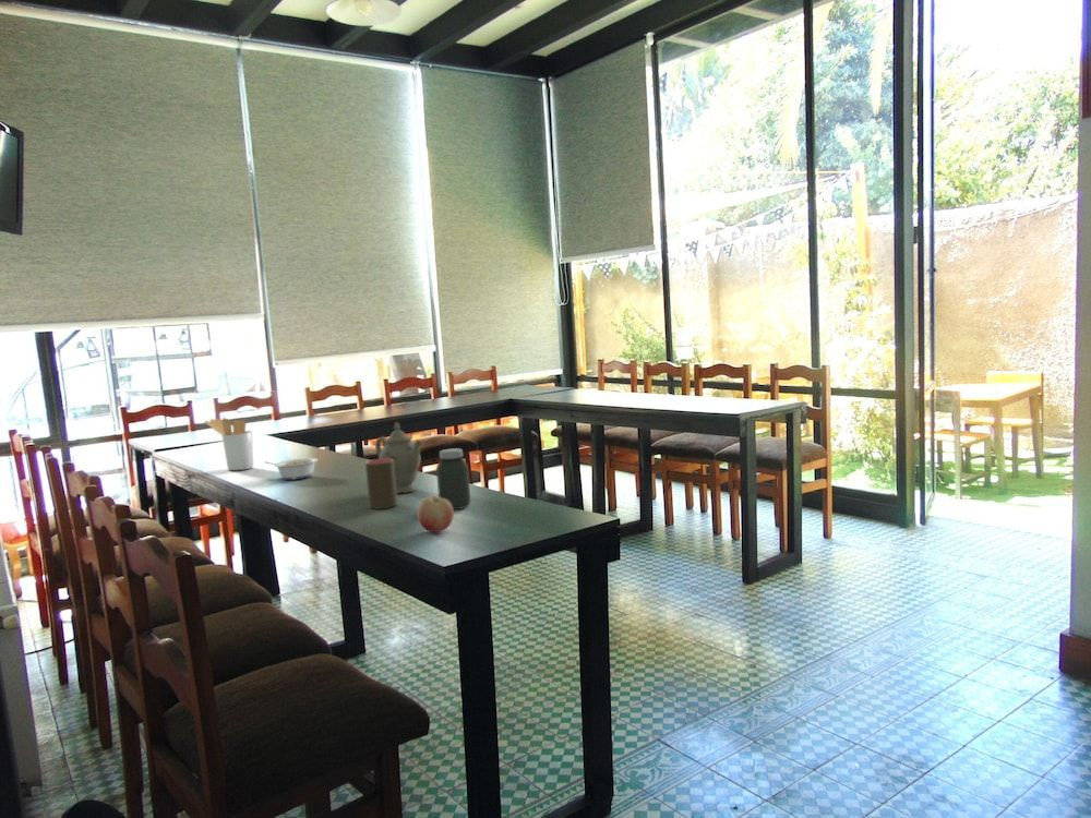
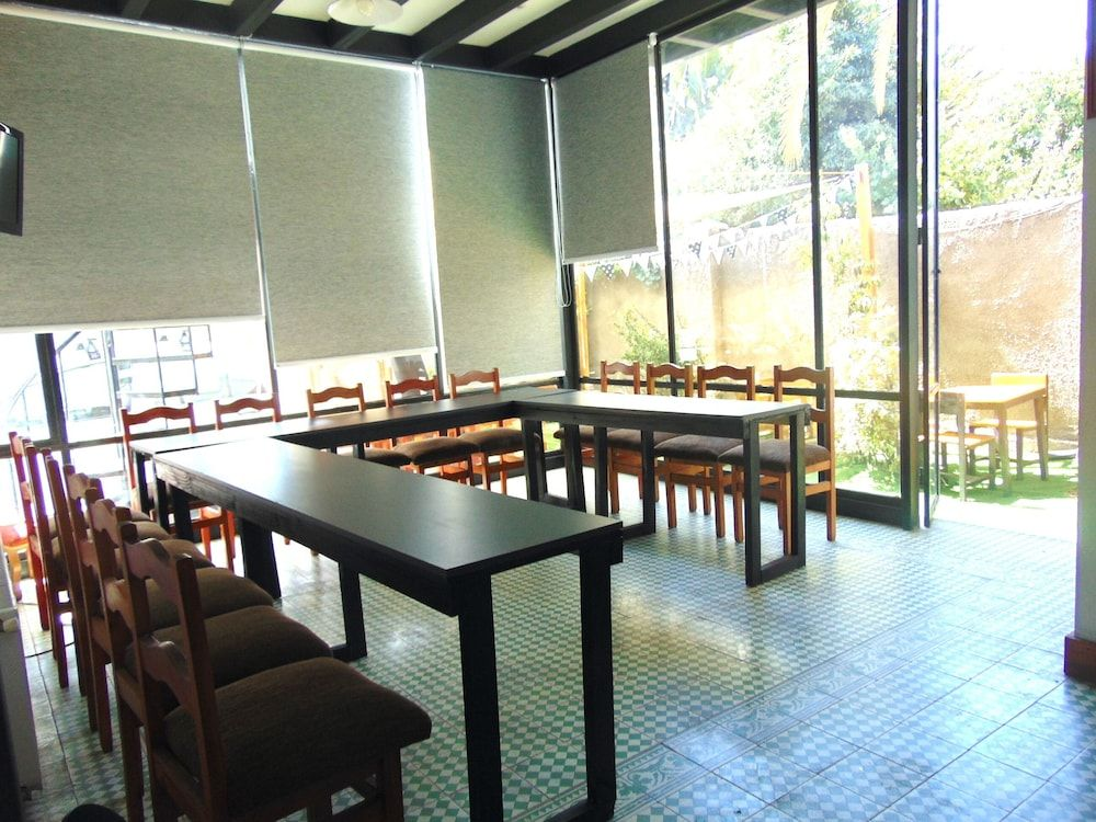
- jar (453, 479)
- utensil holder (230, 442)
- legume (295, 468)
- fruit (435, 514)
- cup (381, 483)
- chinaware (399, 456)
